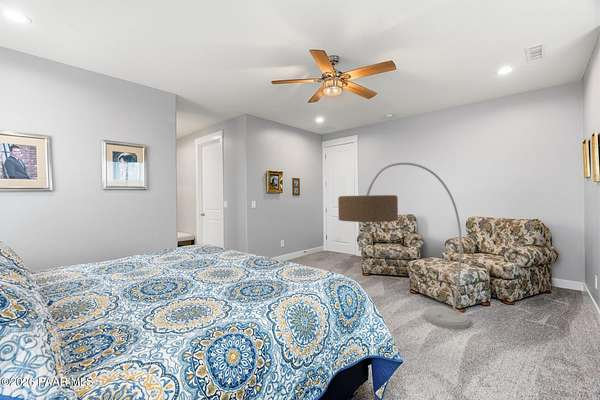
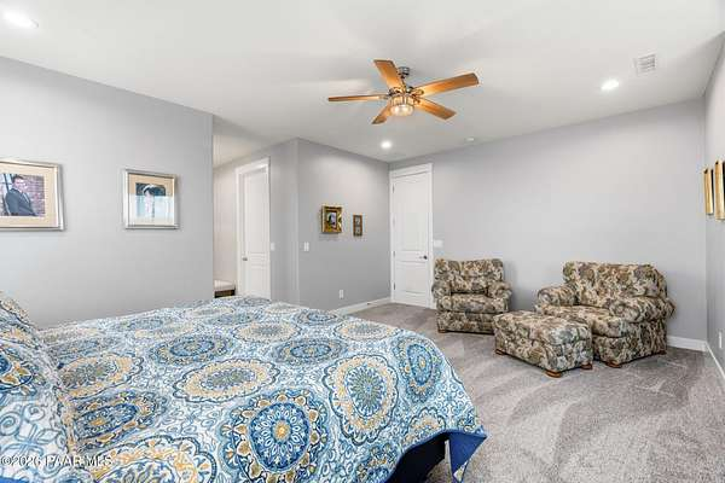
- floor lamp (396, 220)
